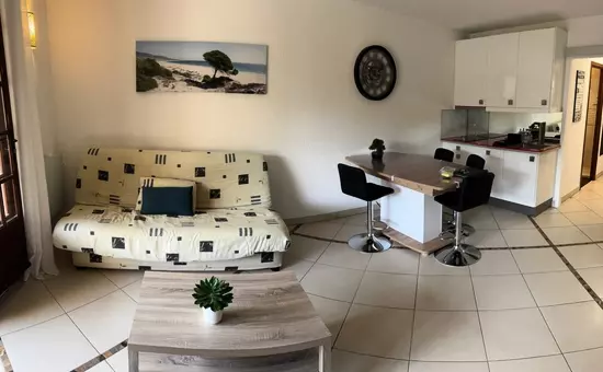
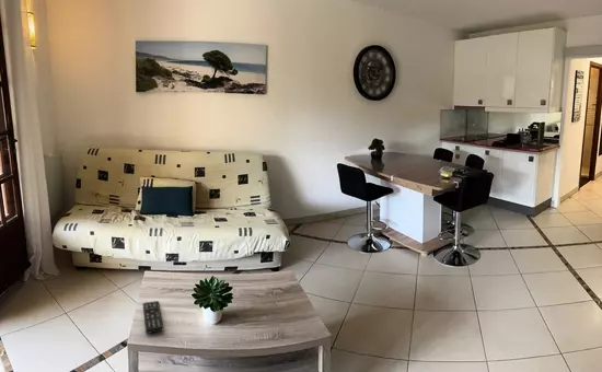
+ remote control (152, 315)
